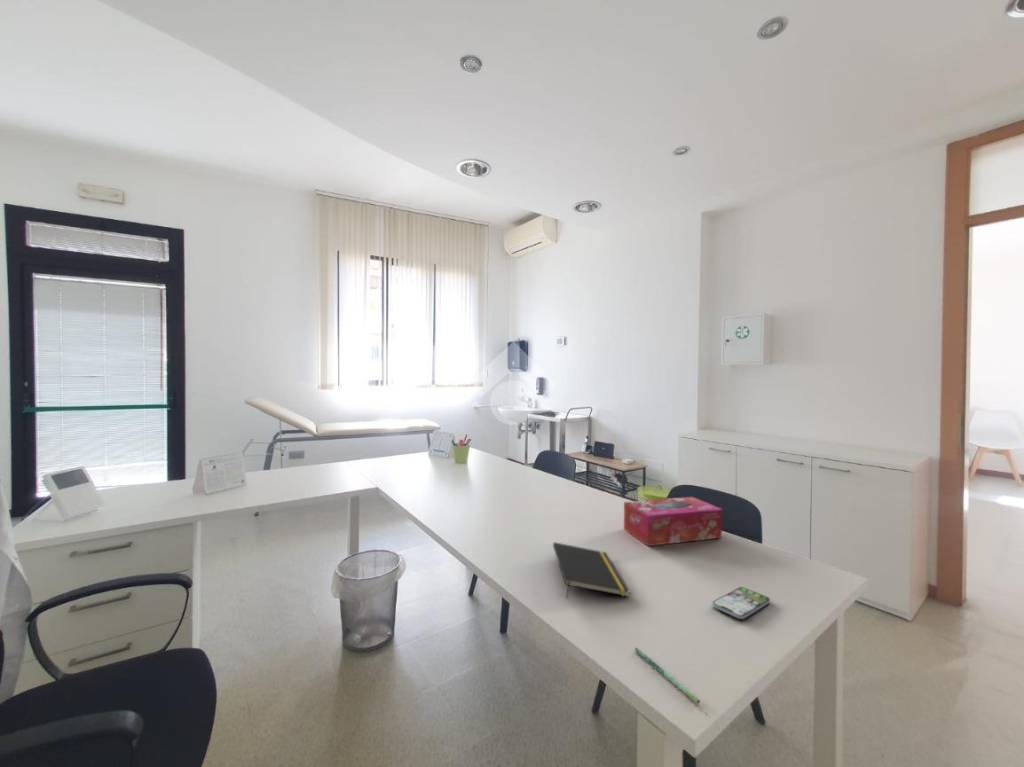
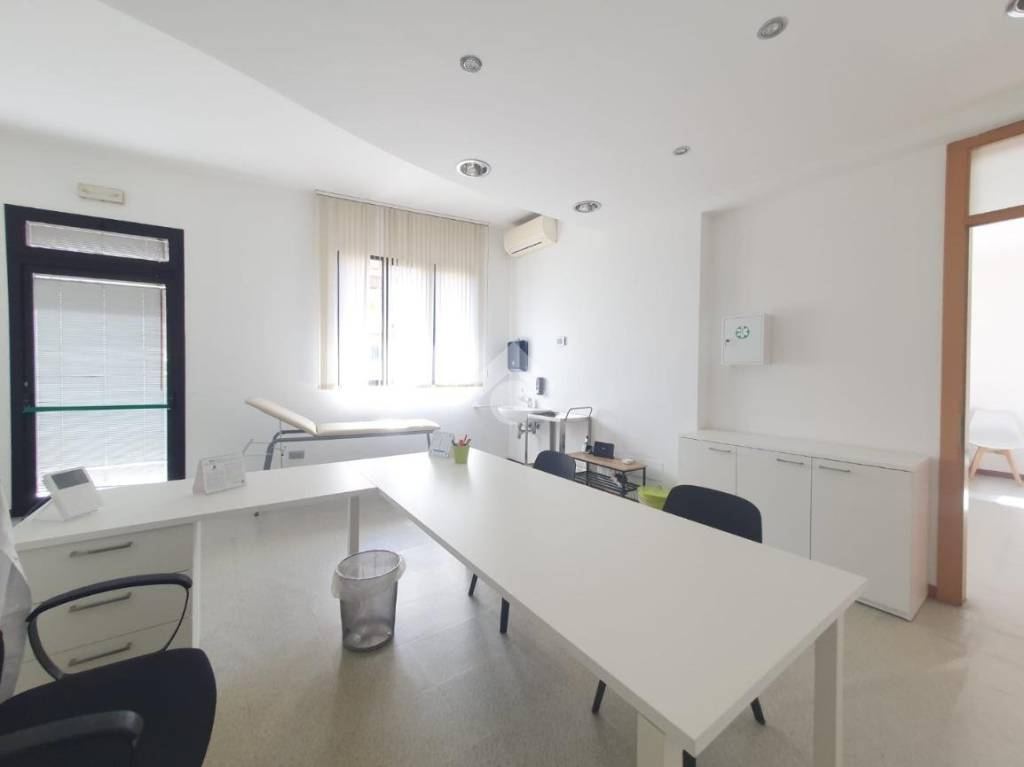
- smartphone (741, 602)
- tissue box (671, 519)
- pen (664, 673)
- notepad (587, 566)
